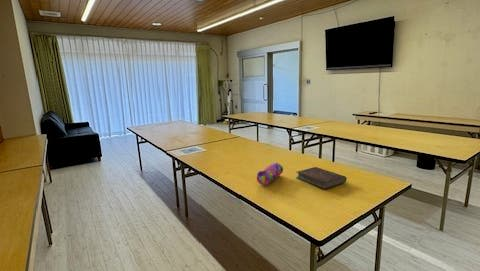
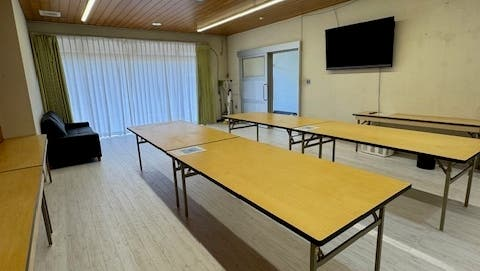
- book (320, 176)
- pencil case (270, 173)
